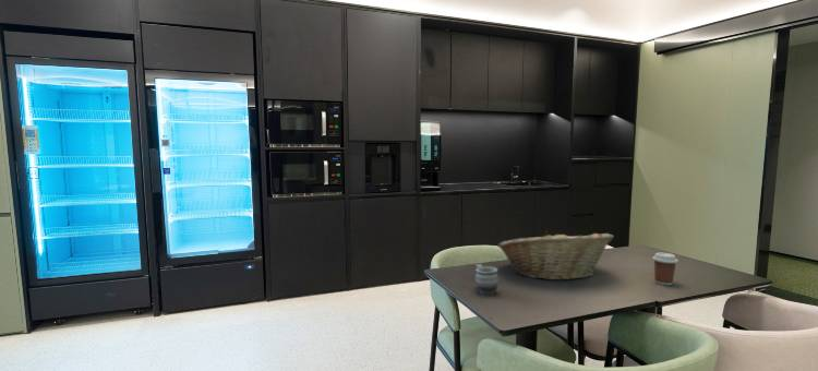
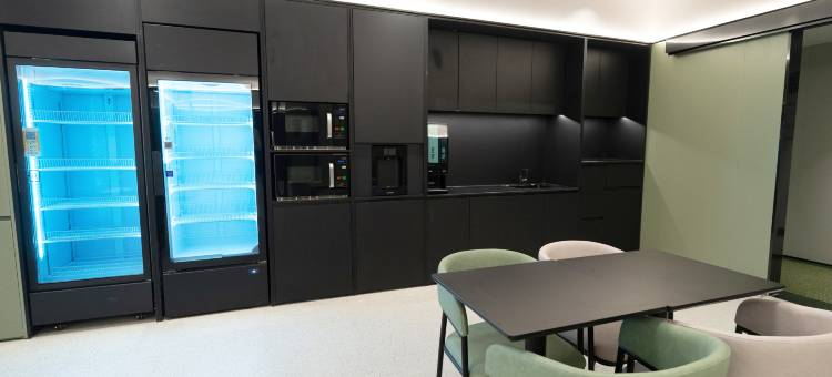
- fruit basket (554, 250)
- mug (483, 278)
- coffee cup (664, 268)
